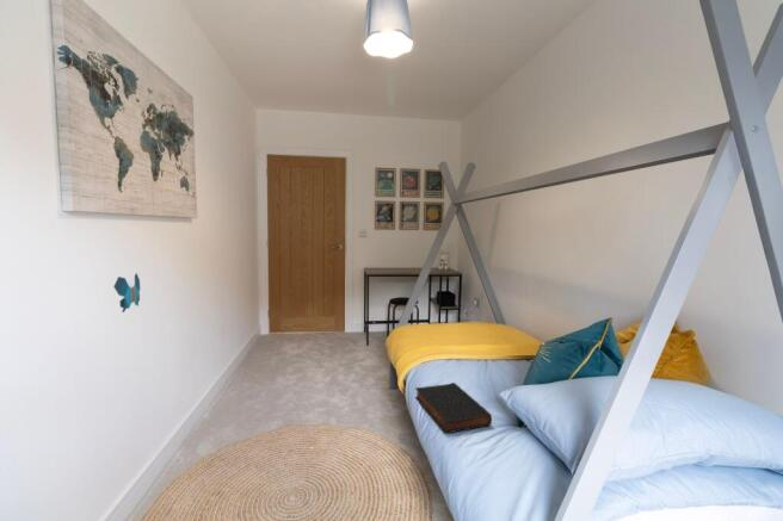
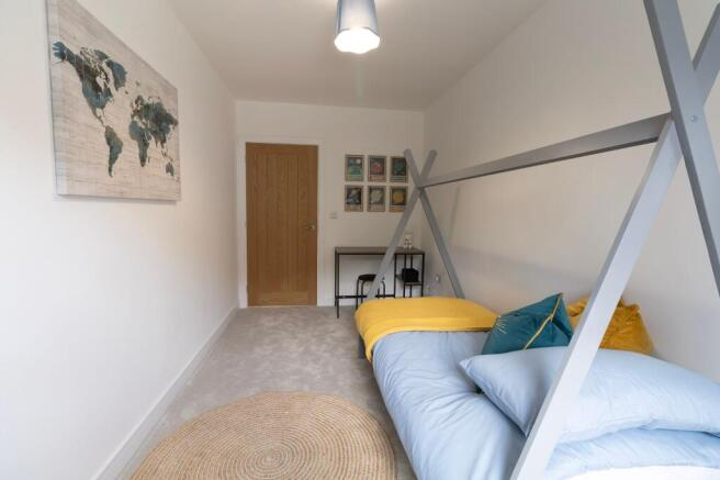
- book (450, 405)
- decorative butterfly (130, 292)
